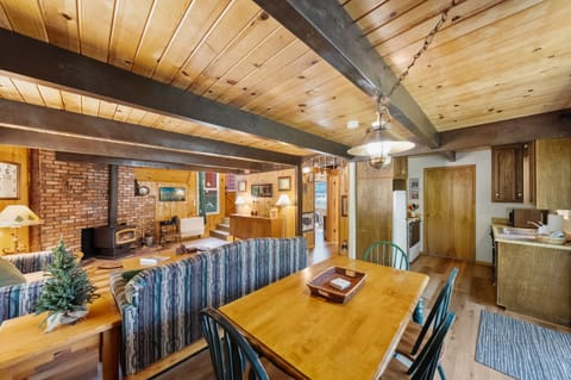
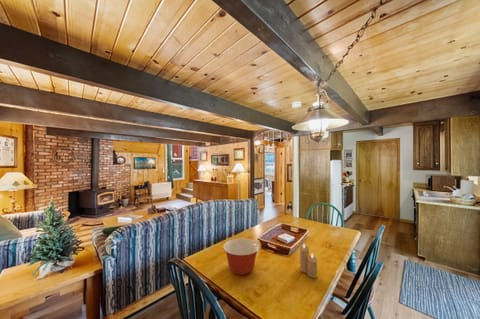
+ mixing bowl (241, 257)
+ candle (308, 259)
